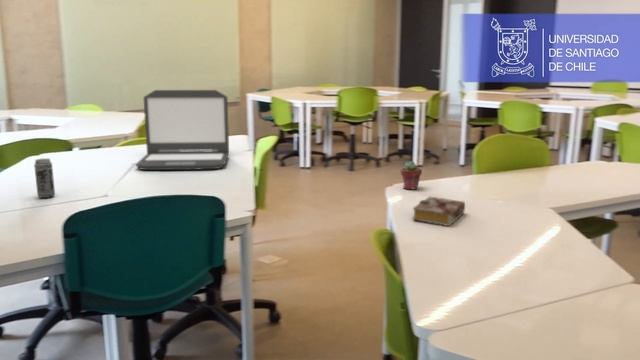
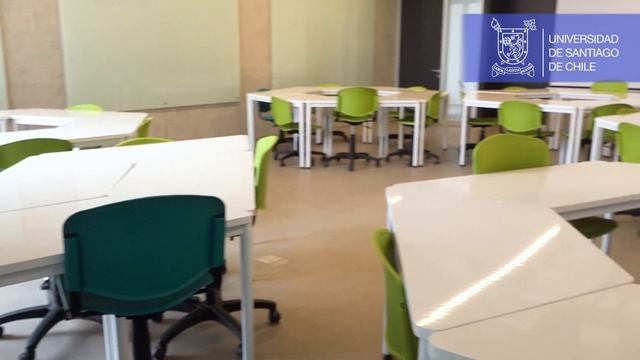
- potted succulent (411, 174)
- laptop (182, 128)
- beverage can (44, 178)
- book (438, 209)
